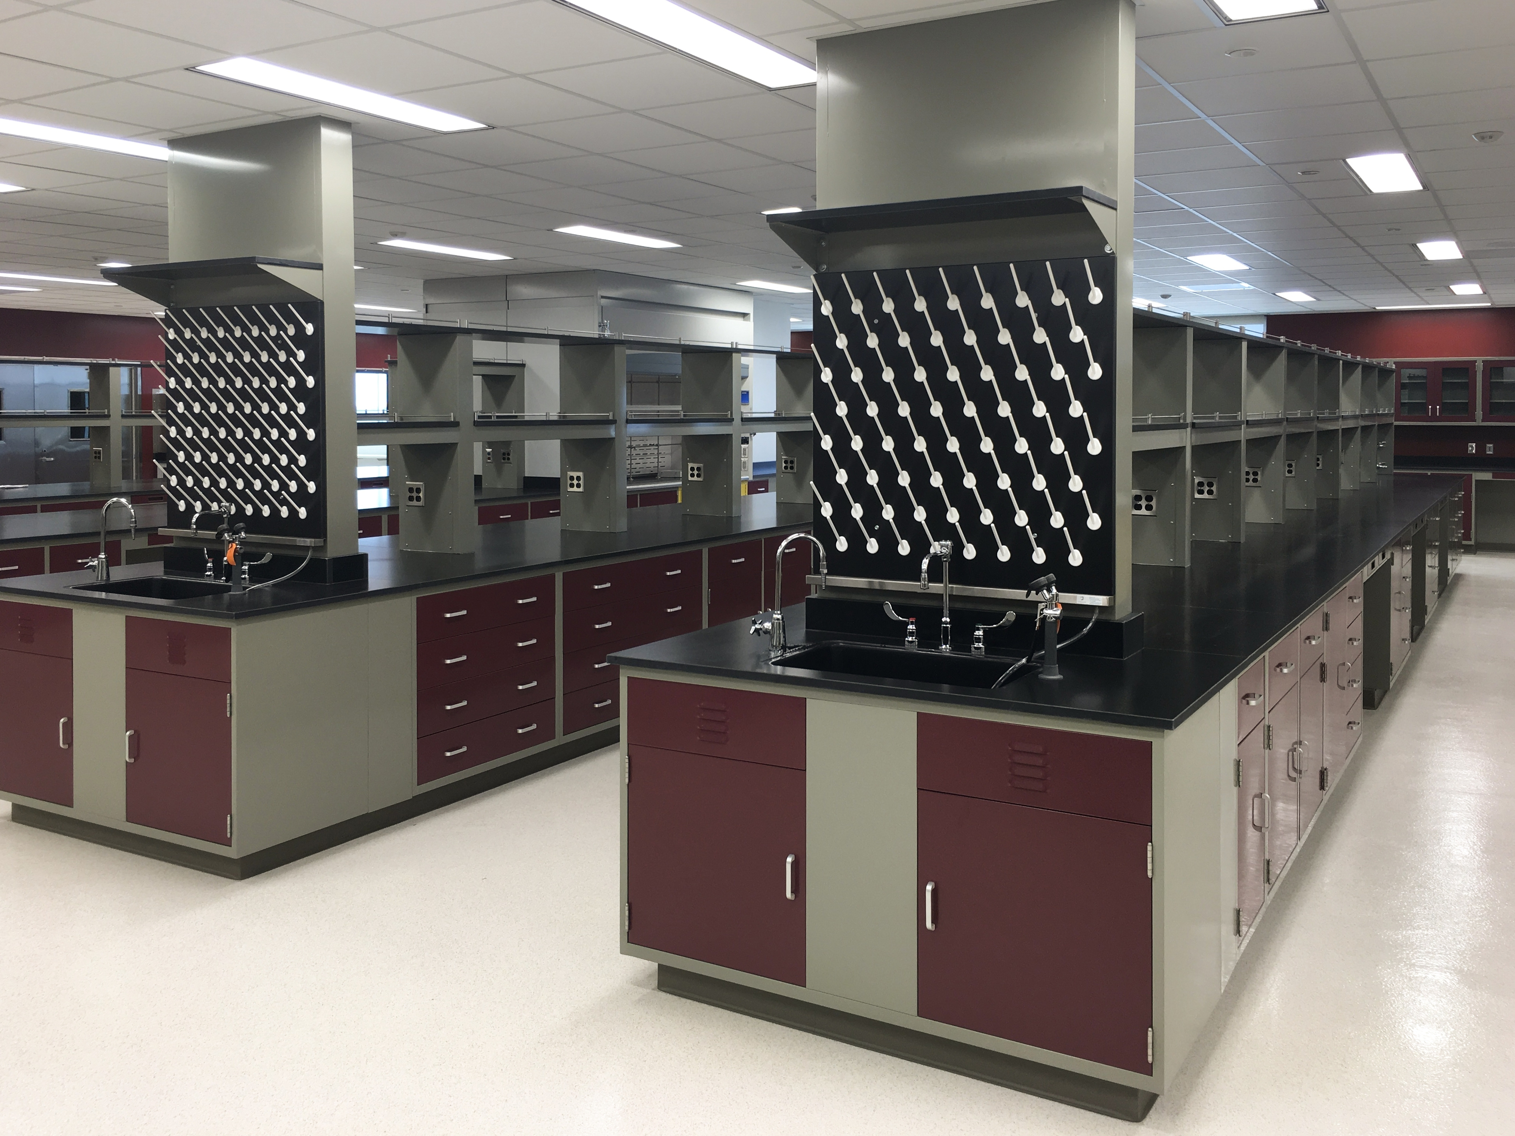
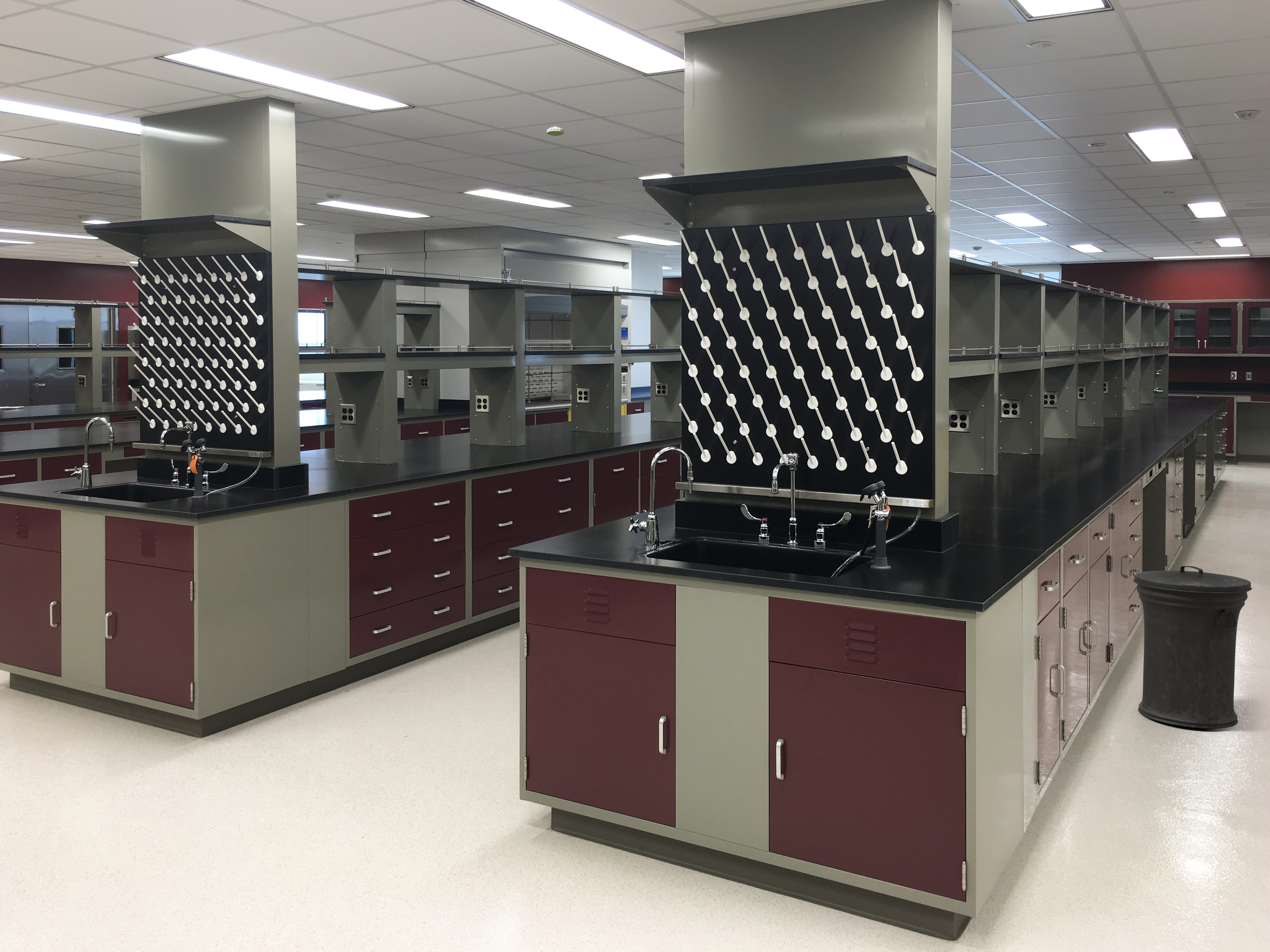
+ smoke detector (555, 131)
+ trash can (1189, 641)
